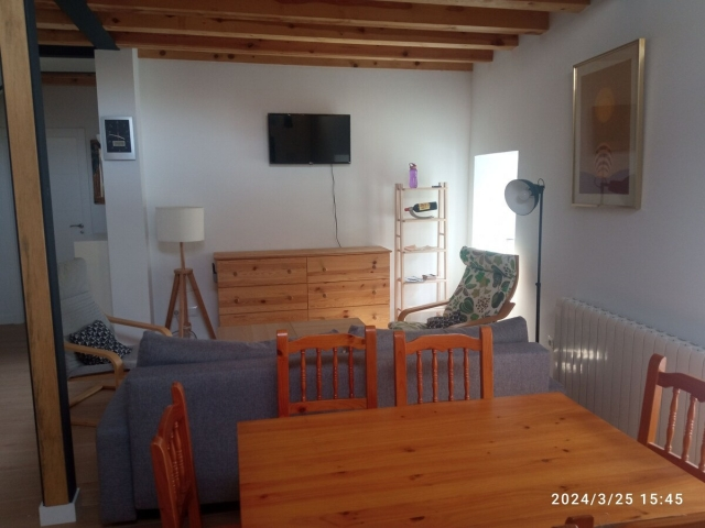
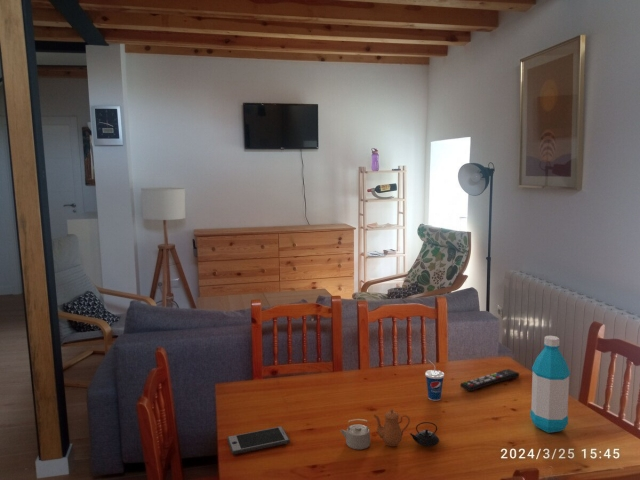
+ teapot (389, 426)
+ water bottle (550, 382)
+ remote control (490, 379)
+ smartphone (258, 439)
+ cup (434, 379)
